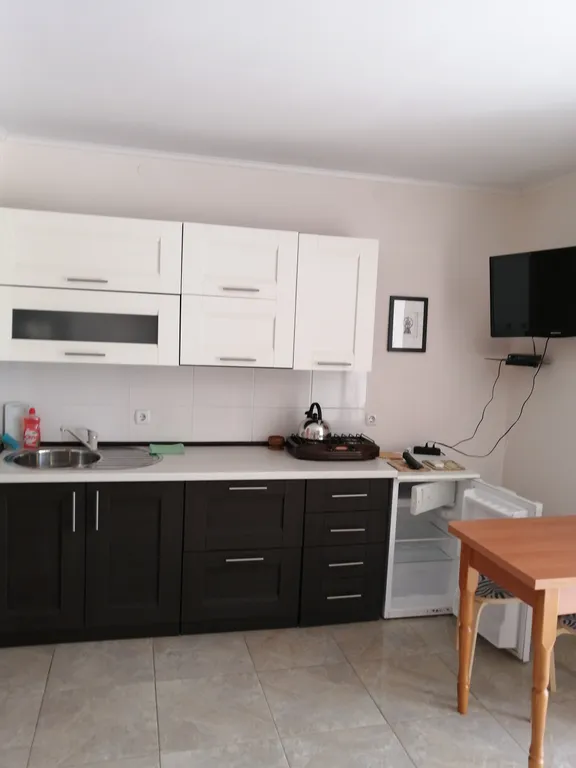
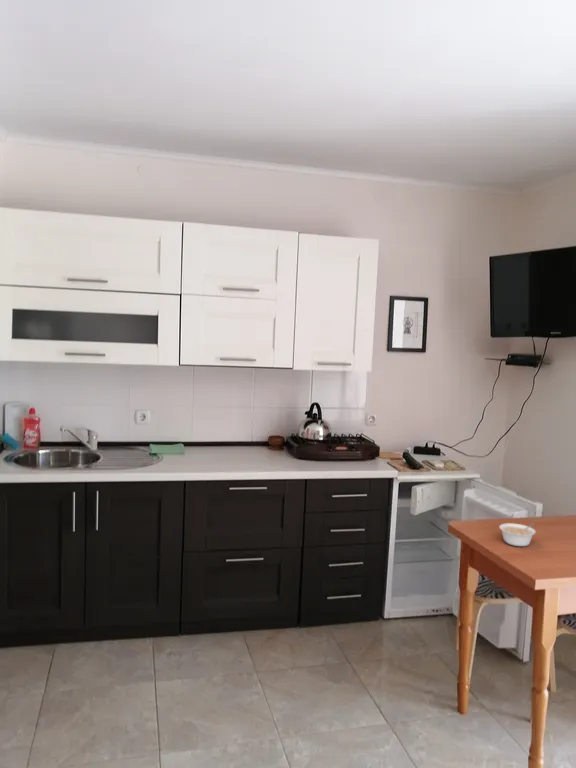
+ legume (517, 533)
